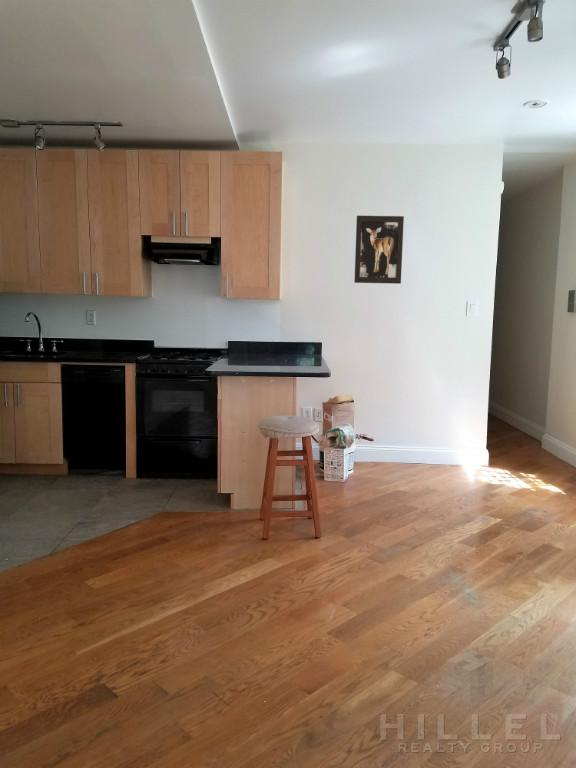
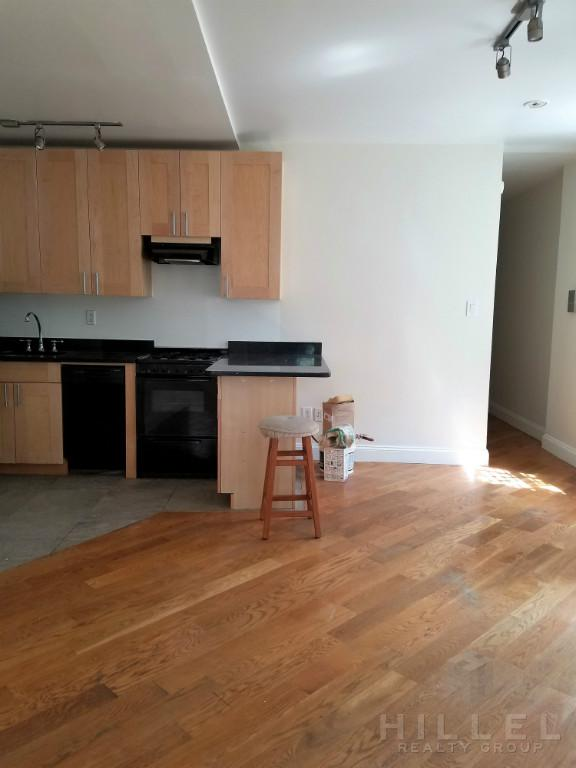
- wall art (378, 249)
